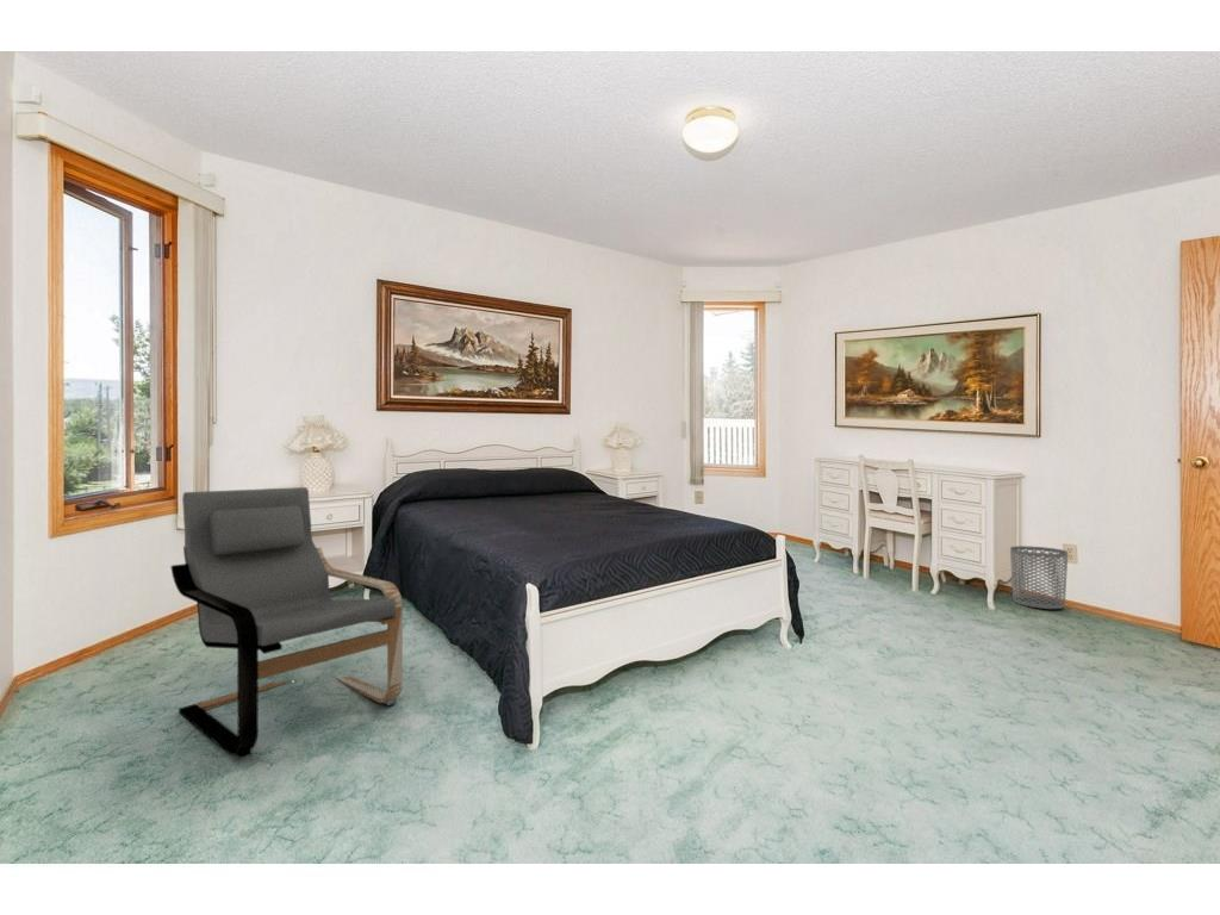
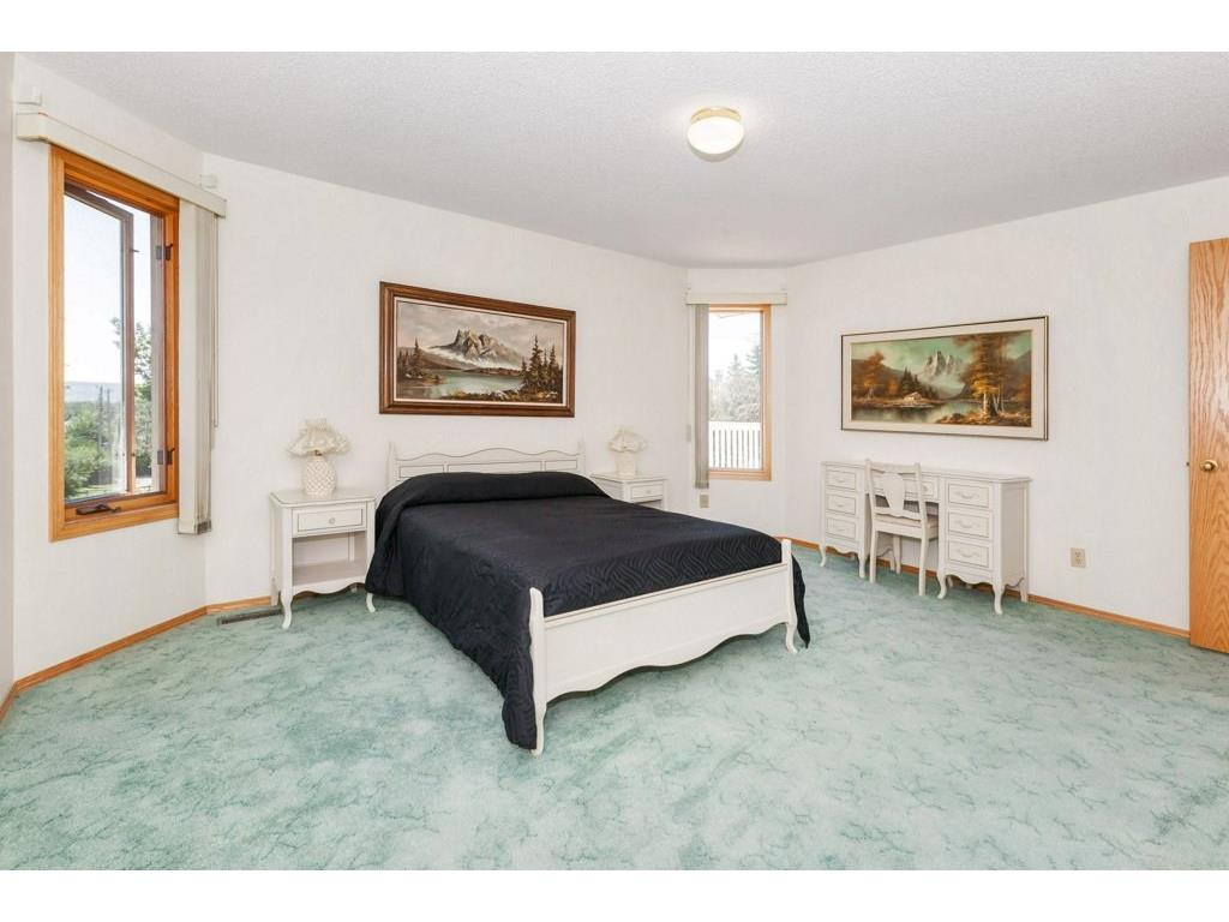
- waste bin (1039, 575)
- armchair (287, 598)
